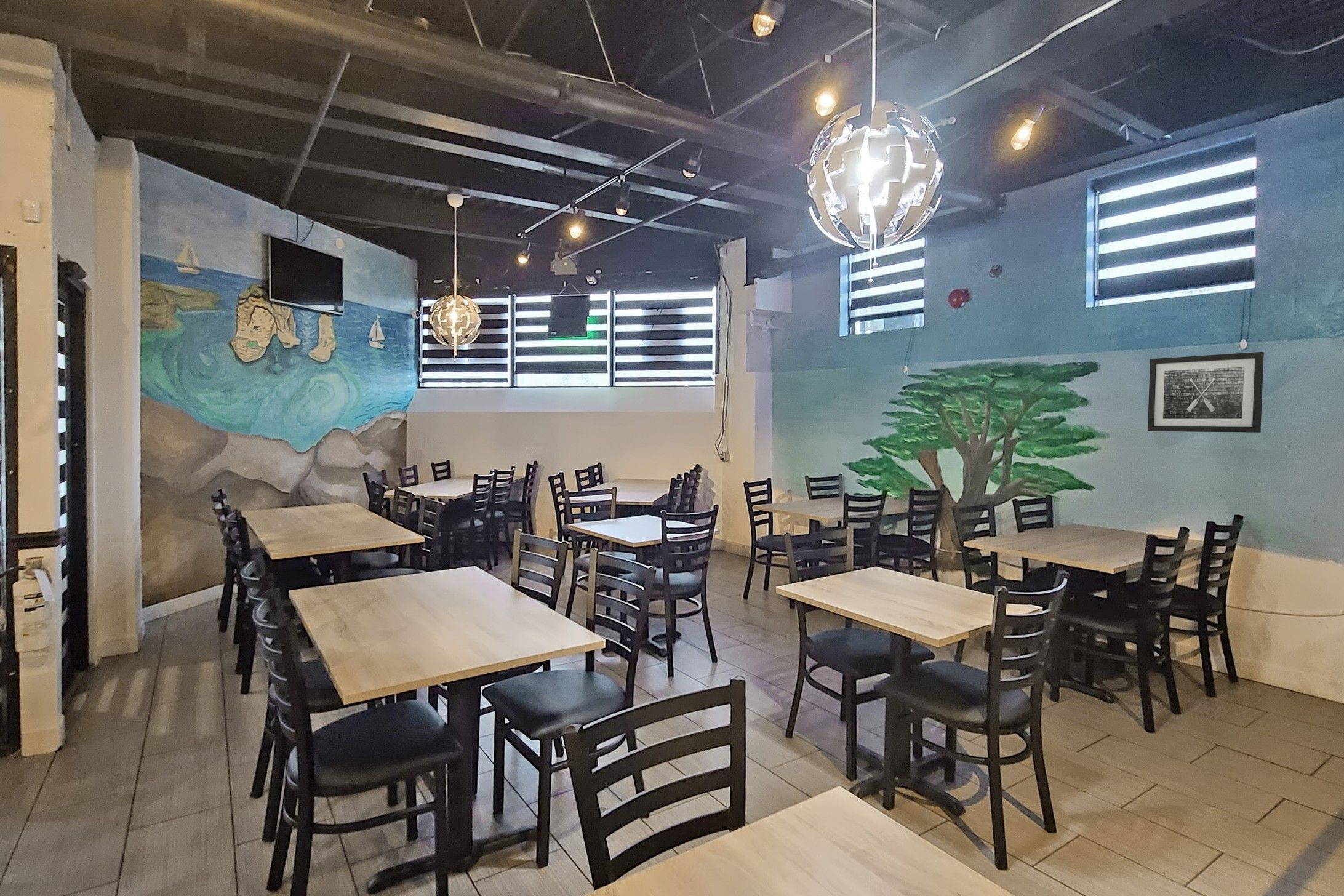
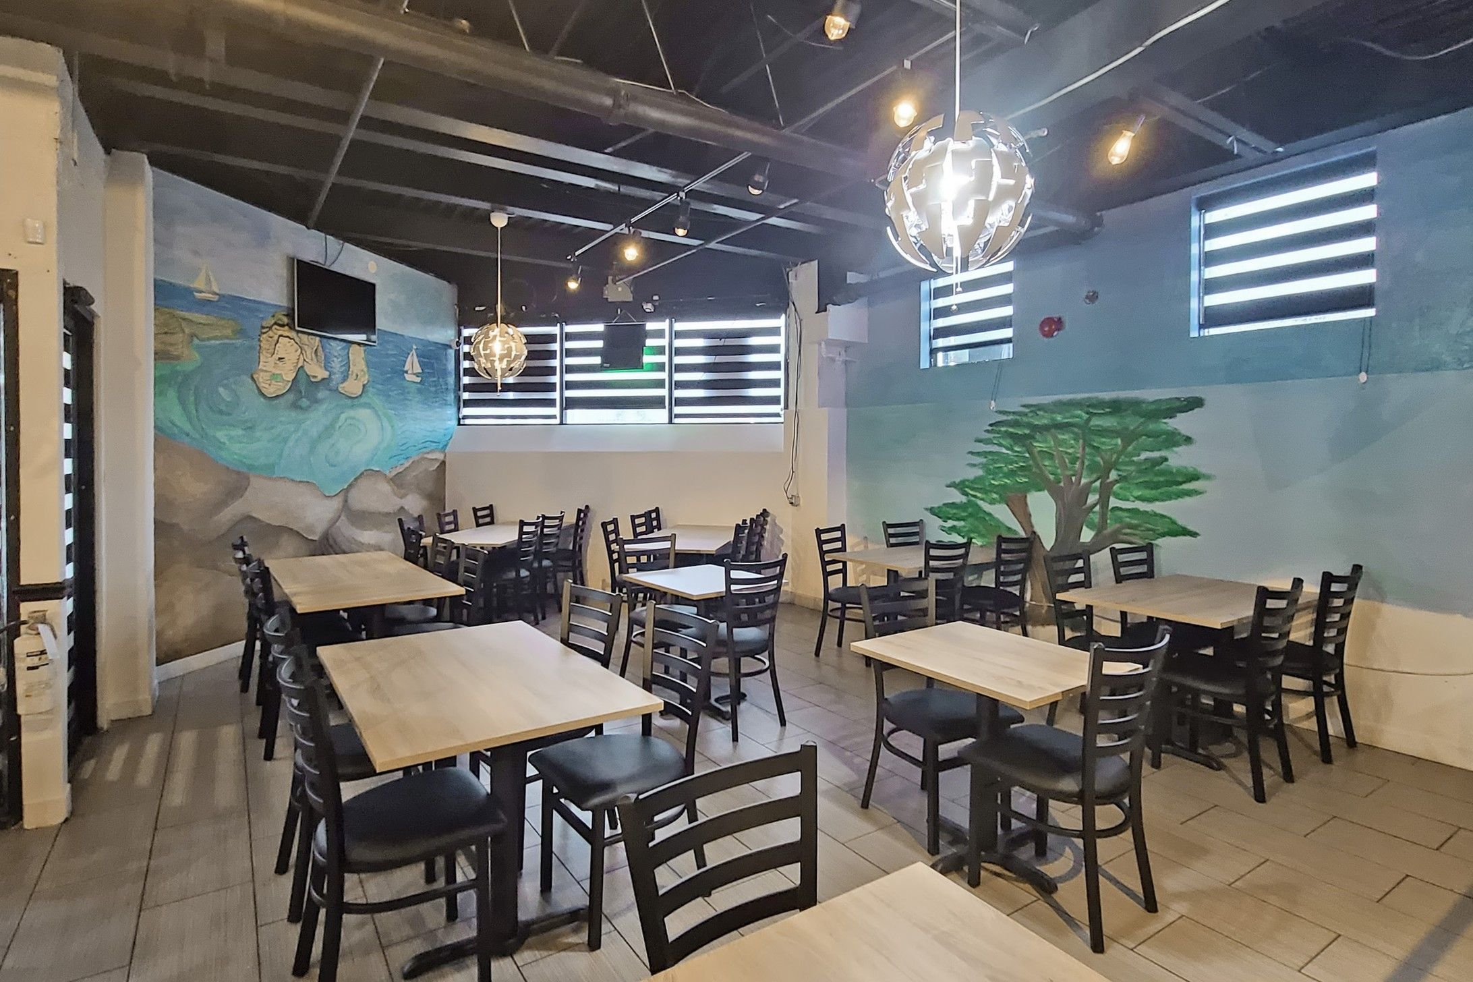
- wall art (1202, 394)
